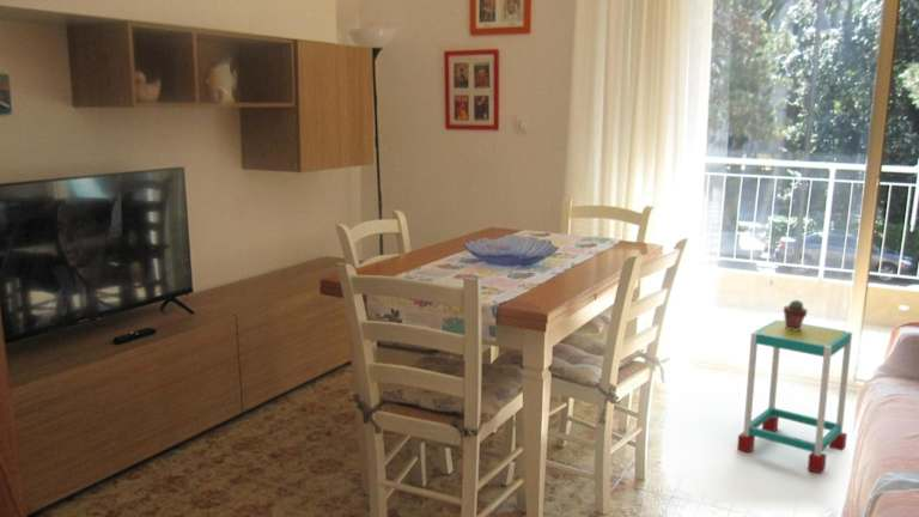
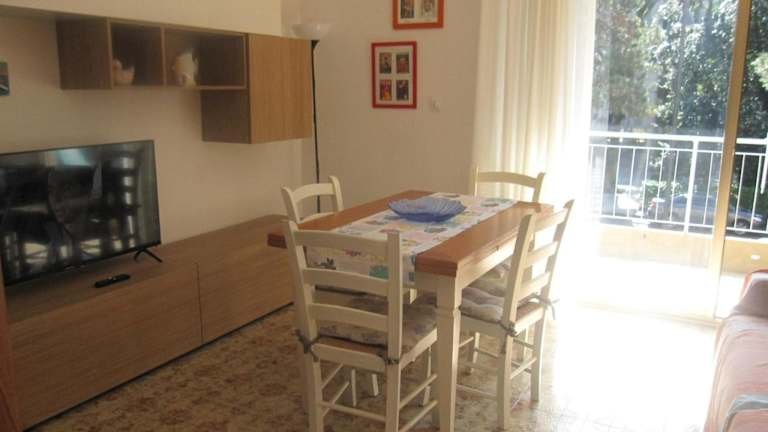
- potted succulent (795, 314)
- side table (775, 390)
